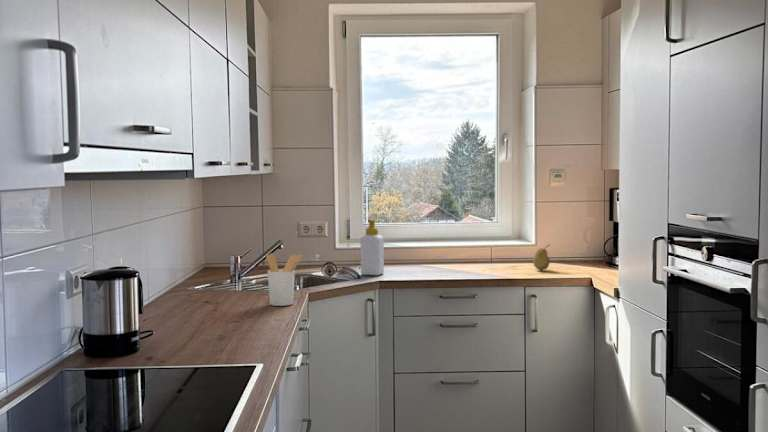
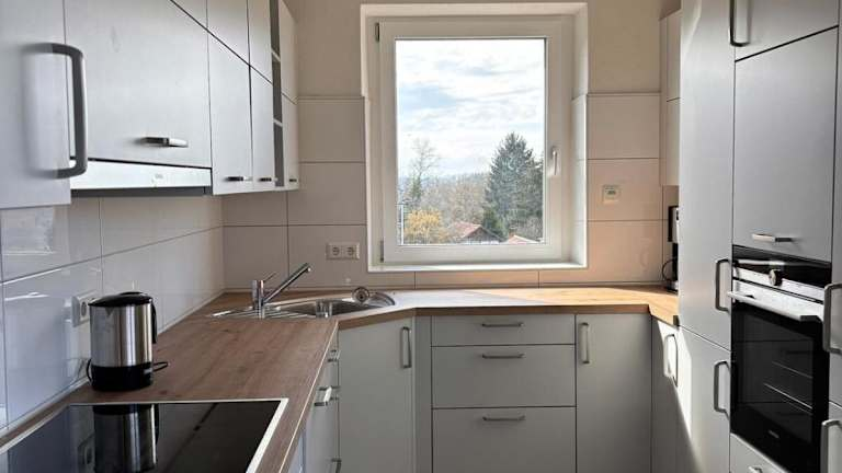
- utensil holder (286, 278)
- fruit (541, 257)
- soap bottle (372, 246)
